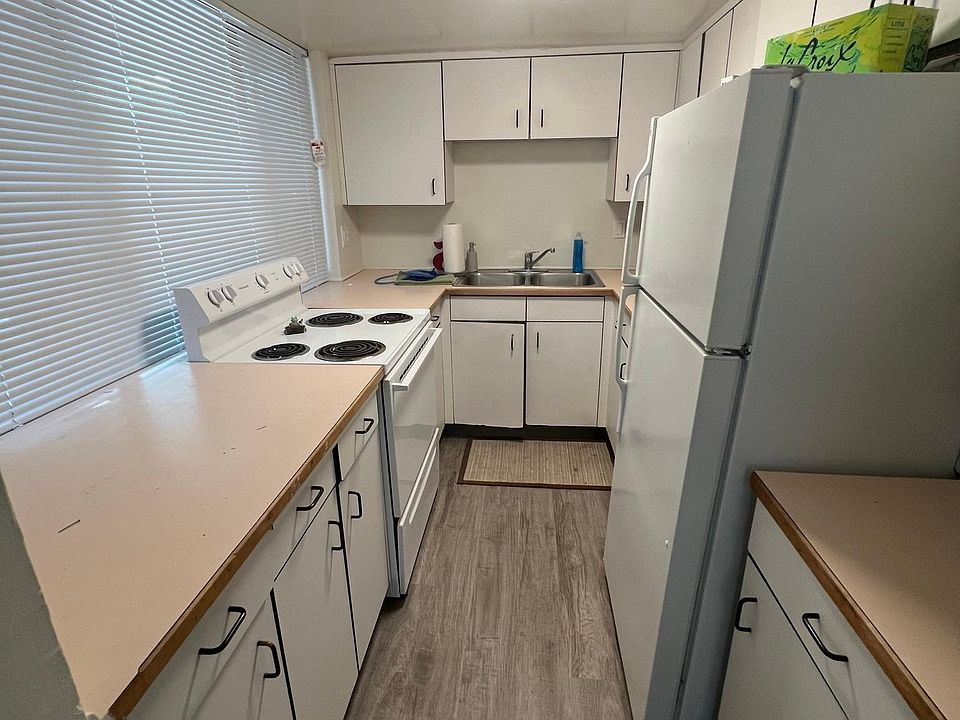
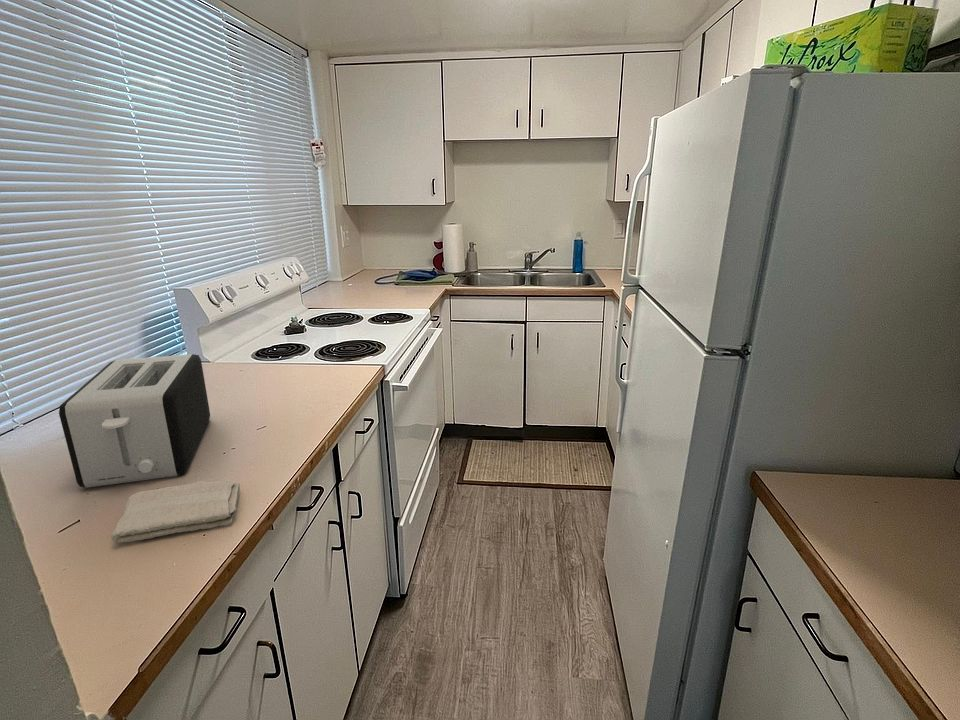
+ toaster (145, 413)
+ washcloth (180, 508)
